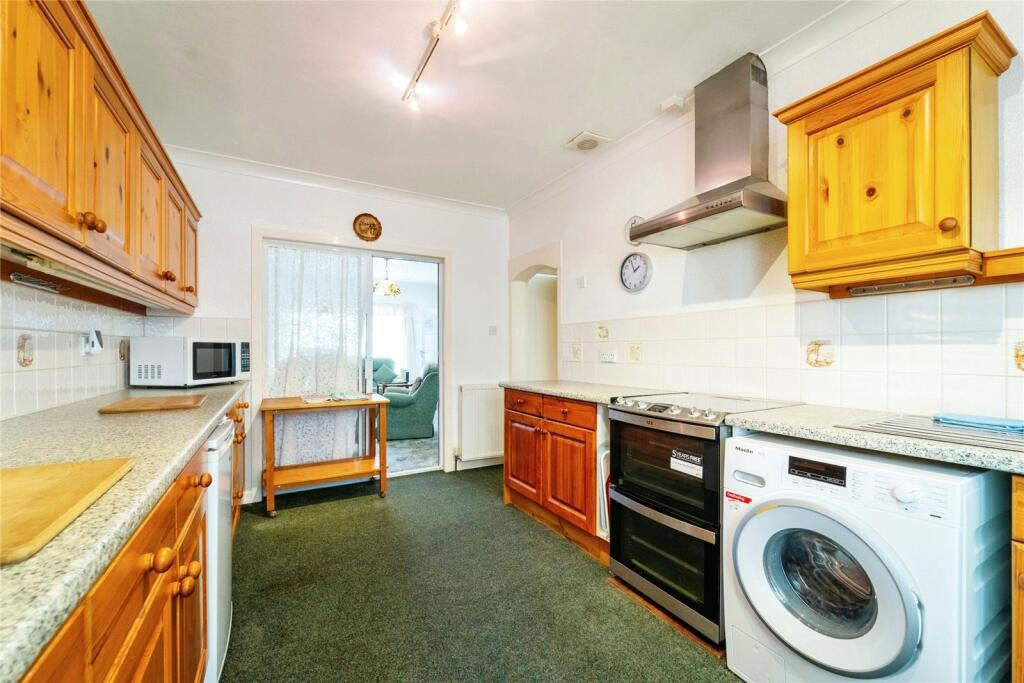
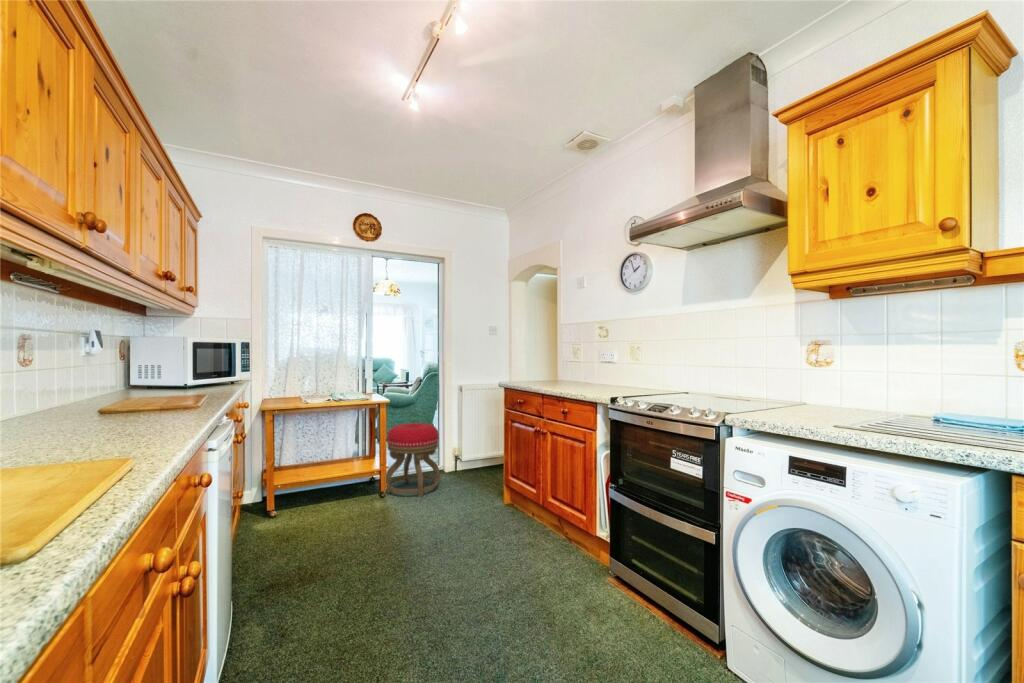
+ stool (414, 457)
